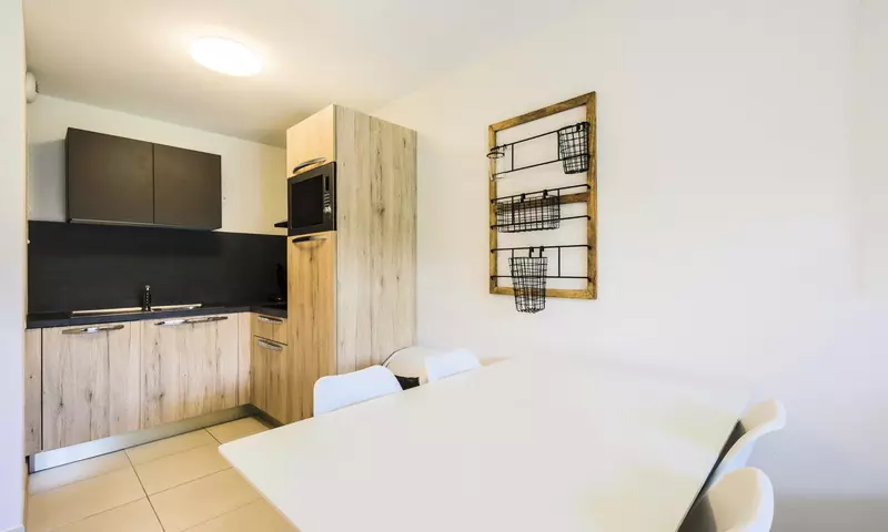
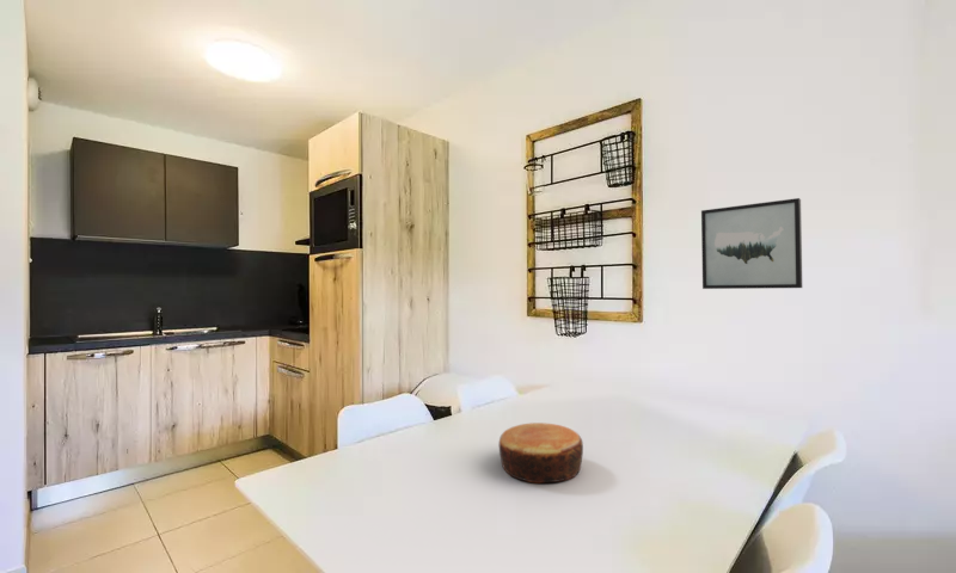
+ bowl (540, 448)
+ wall art (748, 246)
